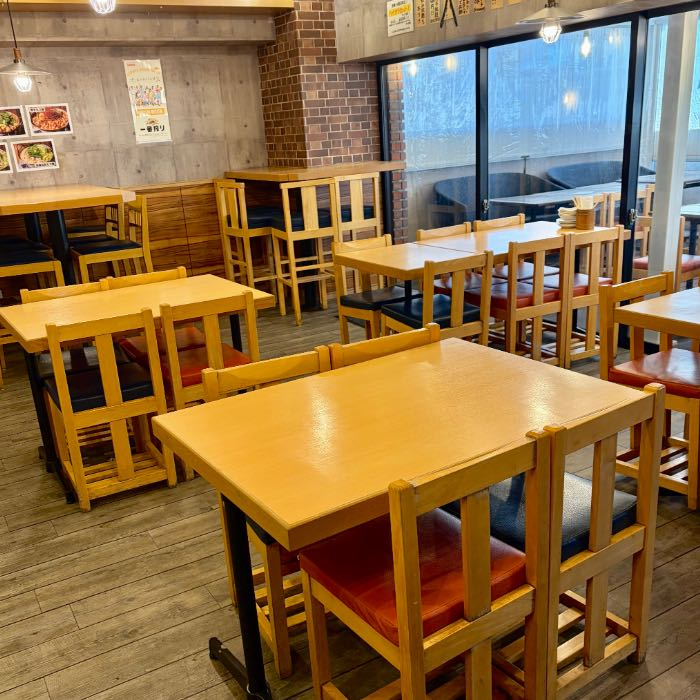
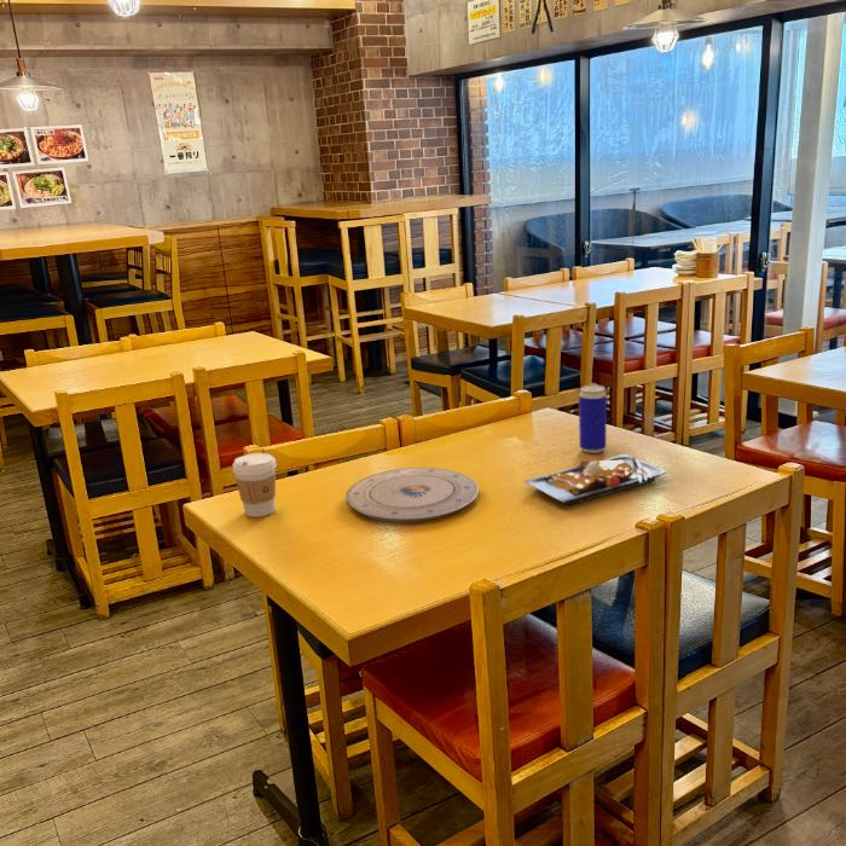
+ plate (412, 494)
+ plate (601, 473)
+ beverage can (592, 418)
+ coffee cup (256, 483)
